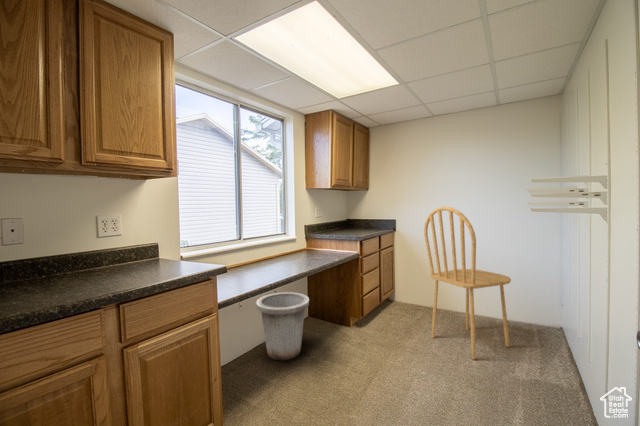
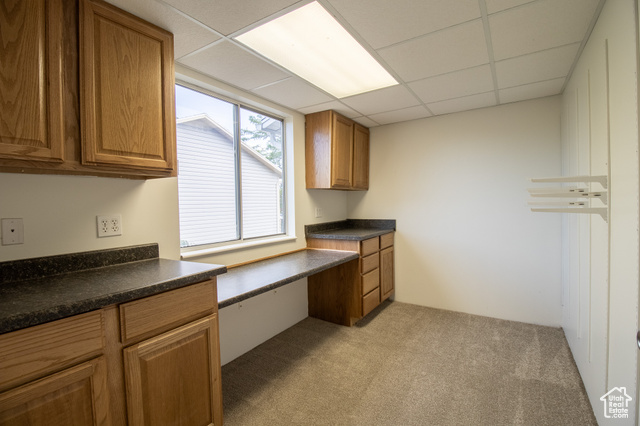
- trash can (283, 325)
- chair (469, 274)
